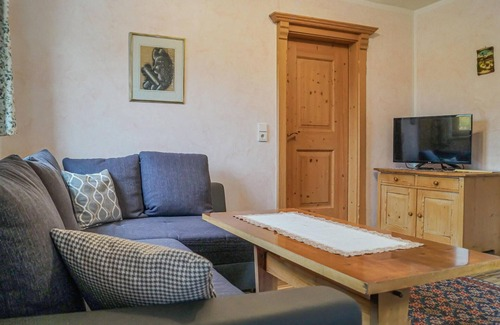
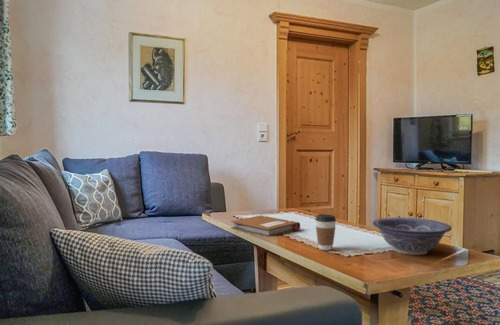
+ decorative bowl (410, 237)
+ coffee cup (325, 231)
+ notebook (266, 225)
